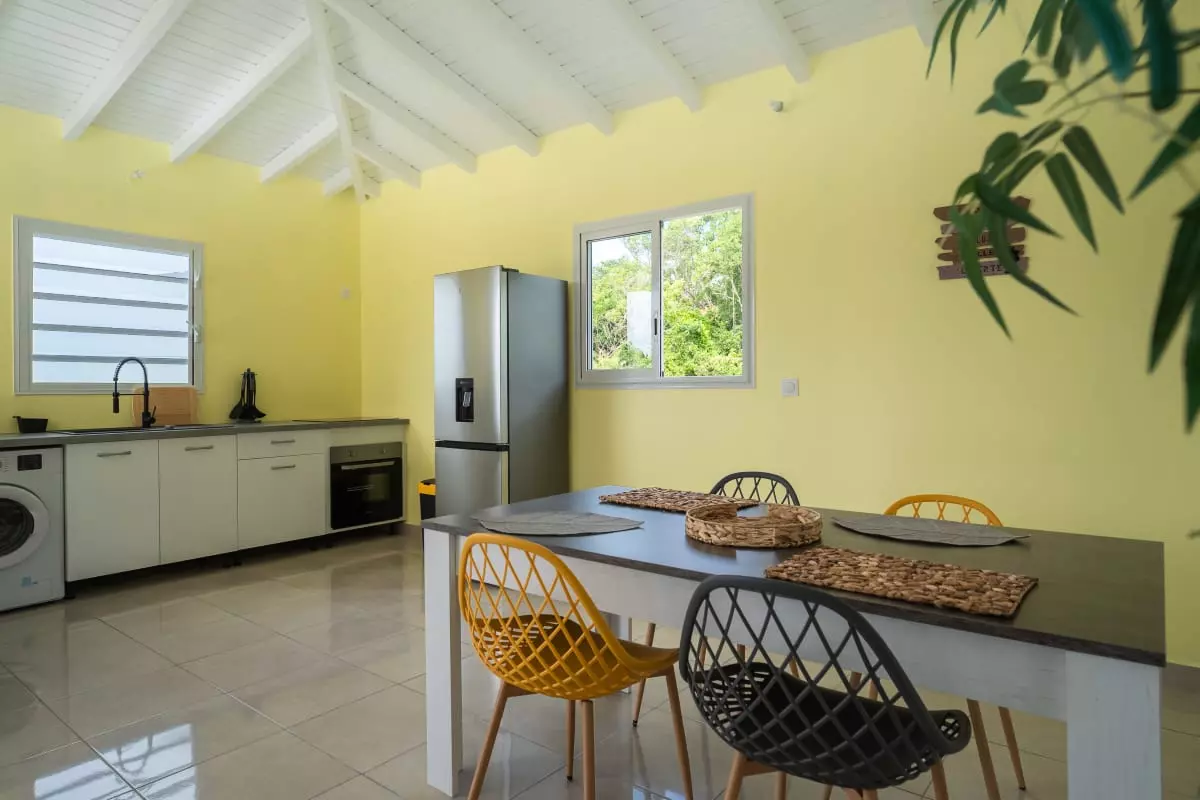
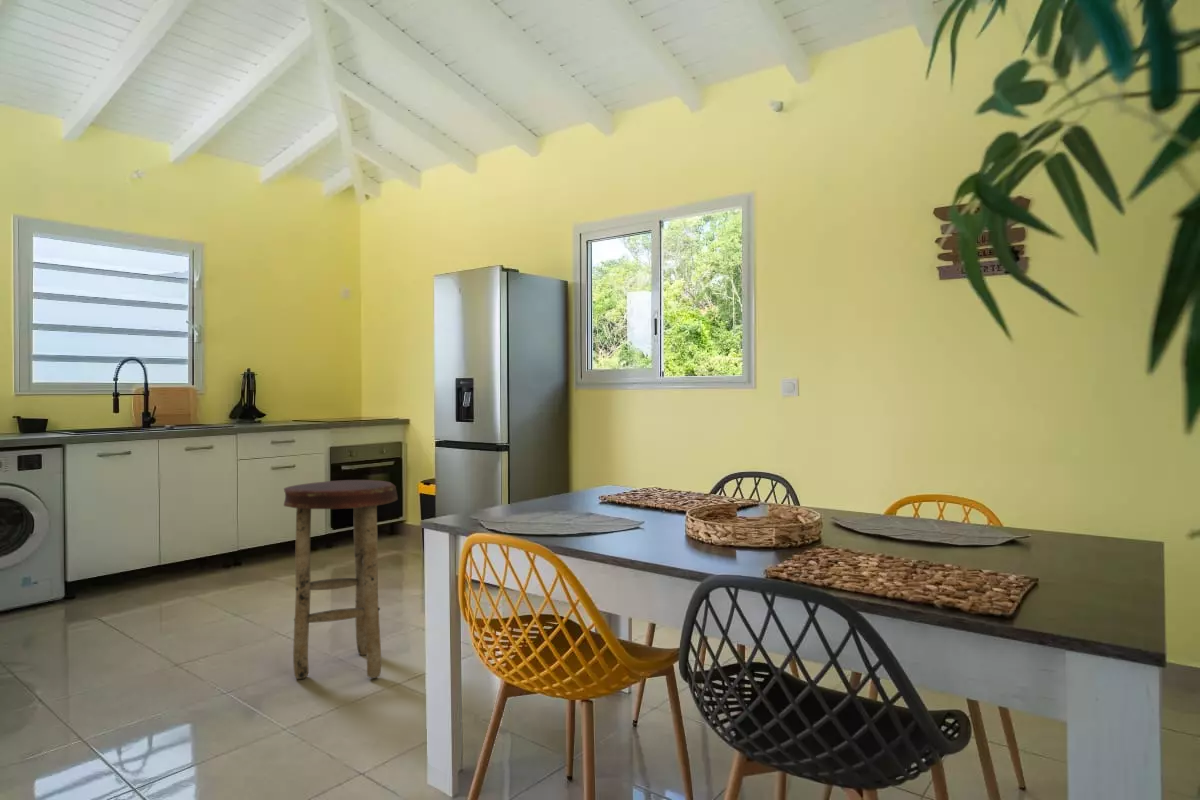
+ stool (342, 578)
